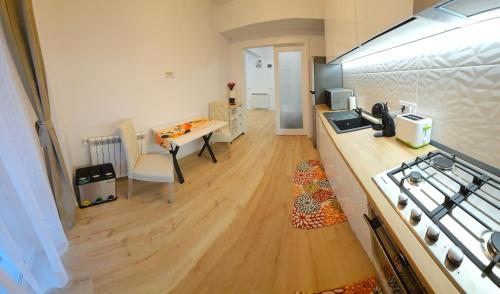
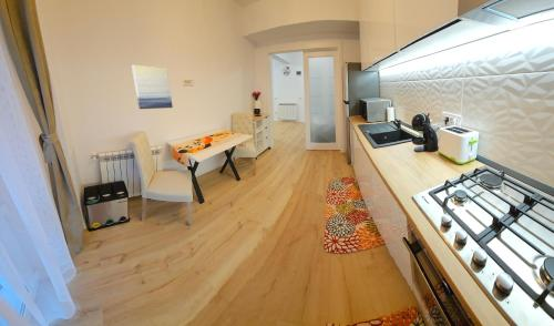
+ wall art (153, 88)
